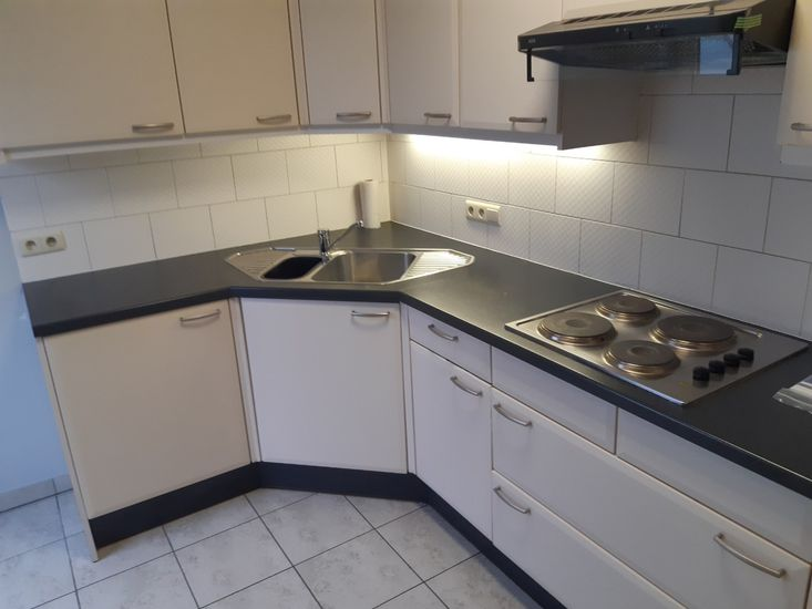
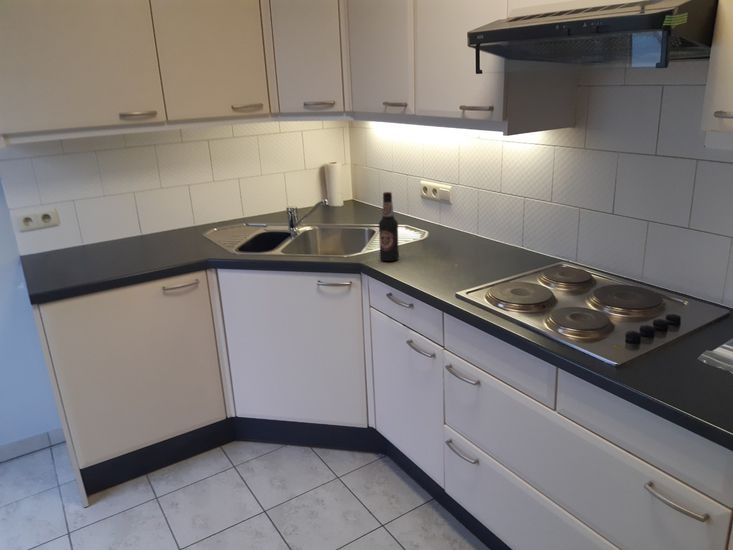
+ bottle (388, 226)
